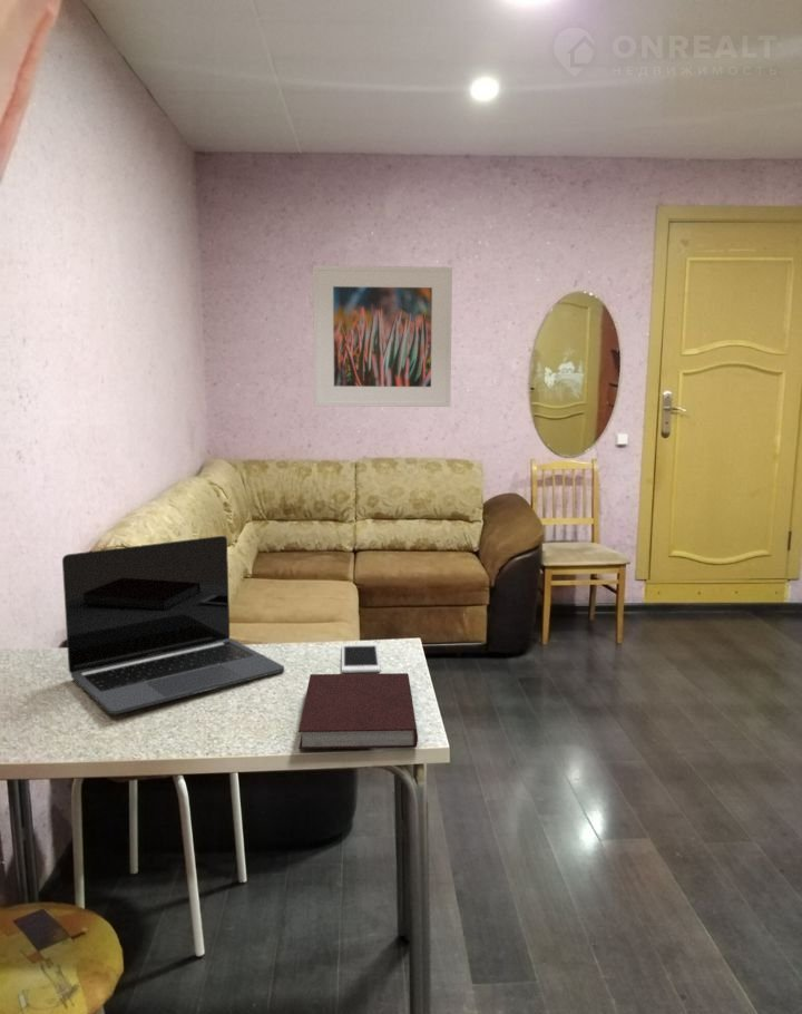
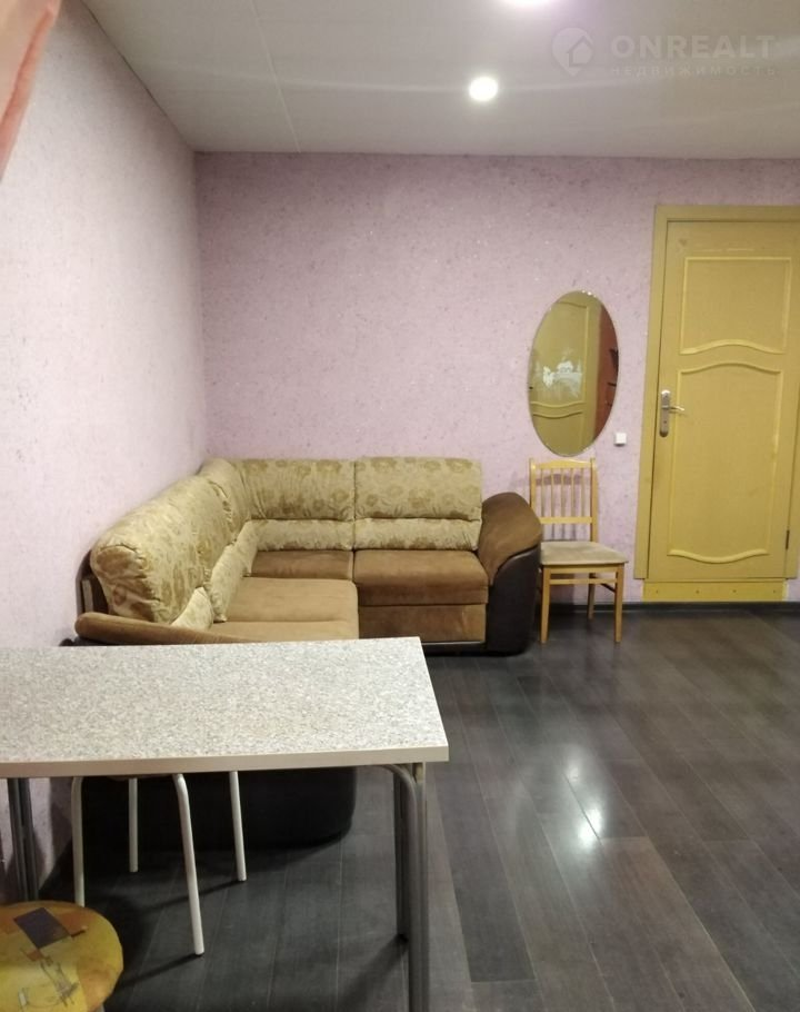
- notebook (359, 708)
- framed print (382, 337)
- cell phone (360, 657)
- laptop (176, 615)
